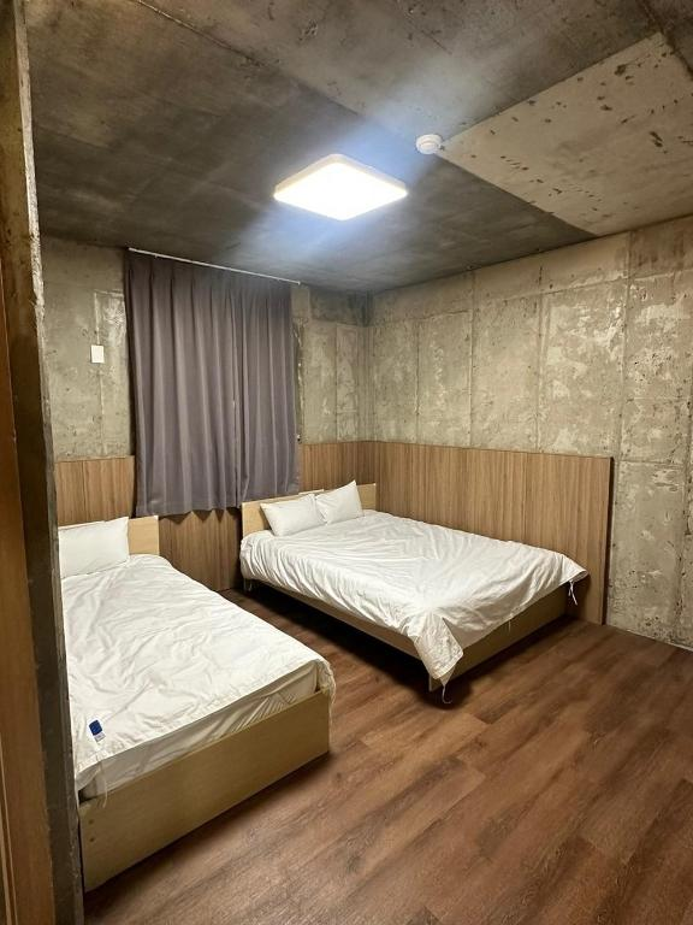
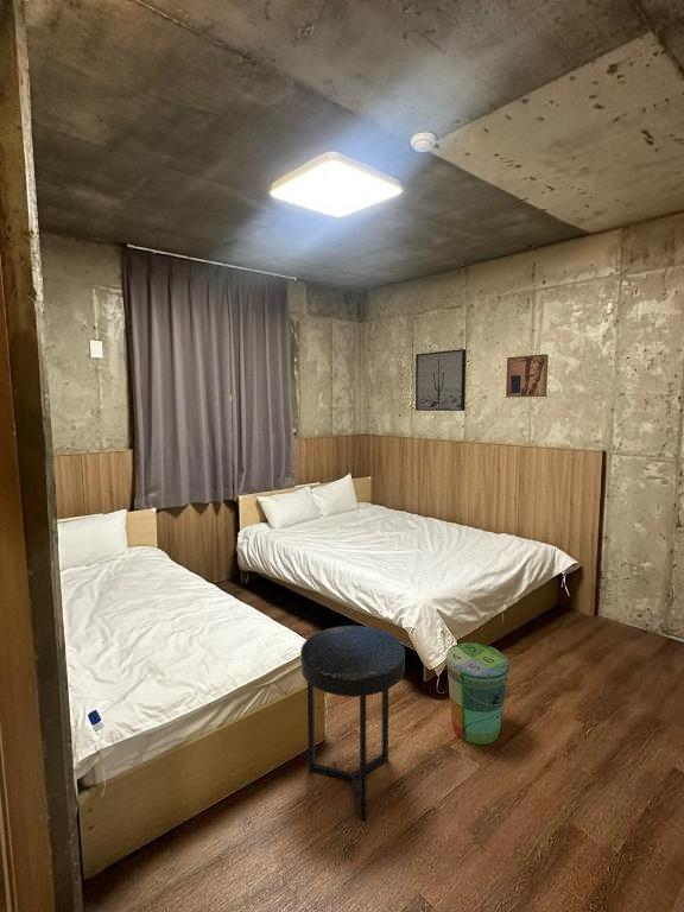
+ wall art (526, 376)
+ trash can (476, 692)
+ wall art (439, 381)
+ side table (360, 715)
